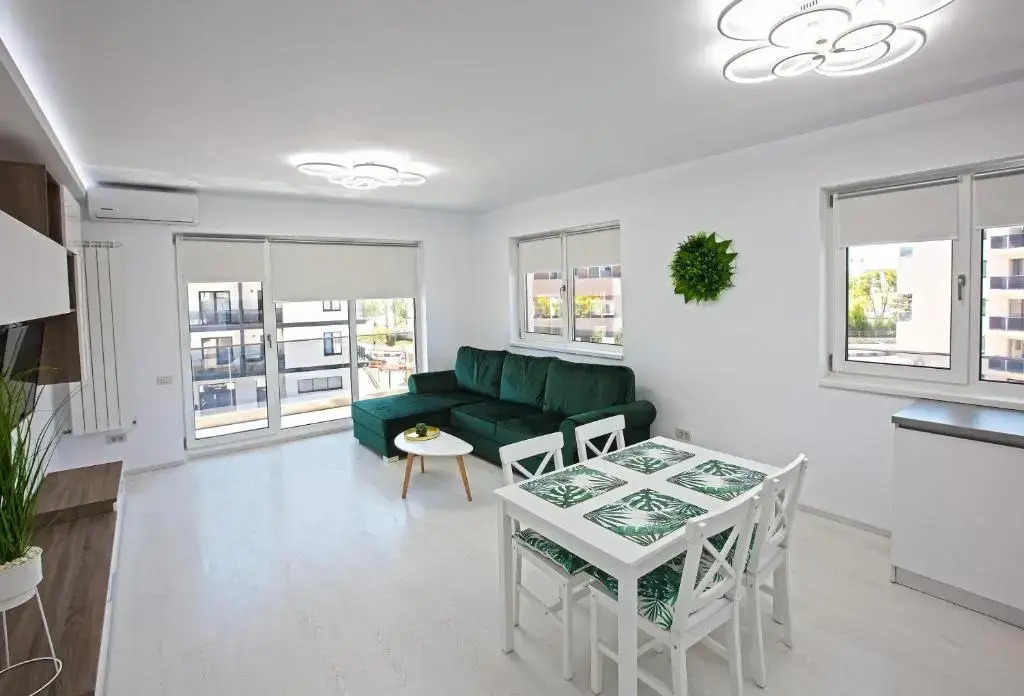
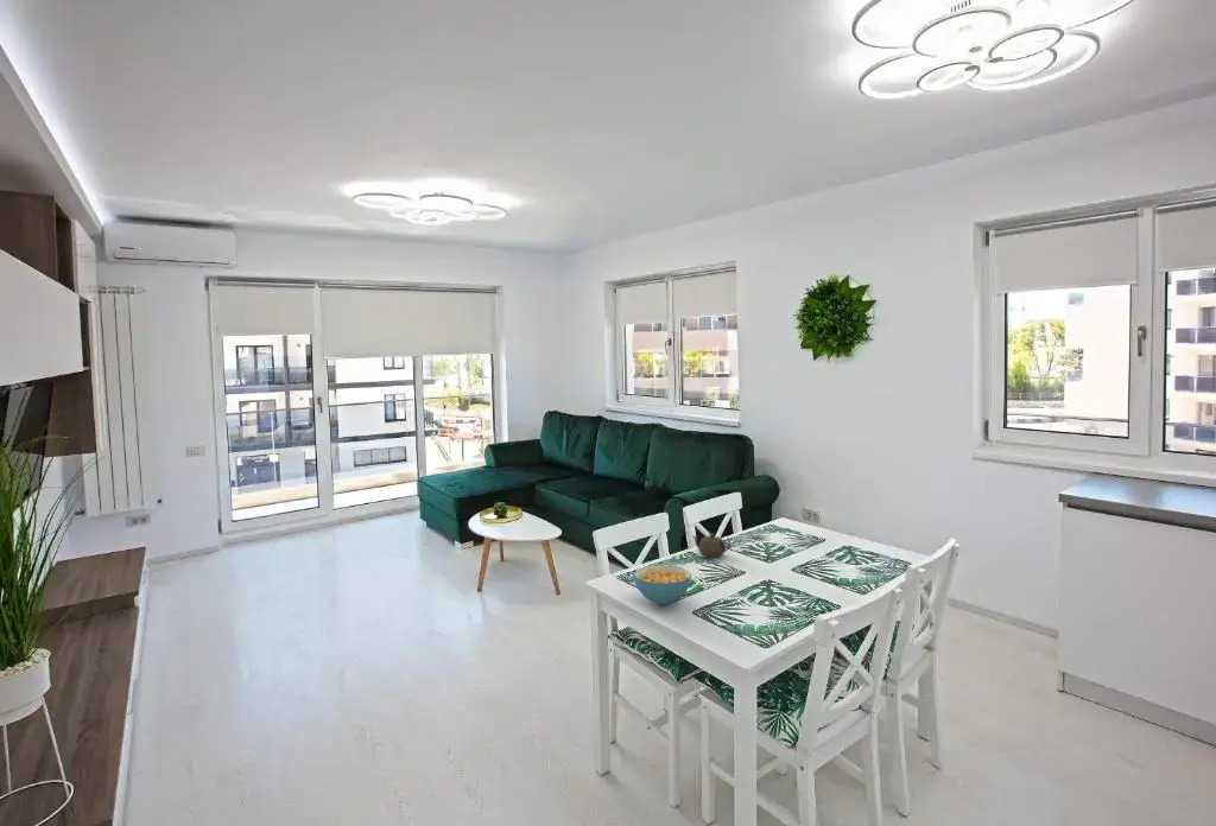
+ cereal bowl (663, 587)
+ teapot (710, 544)
